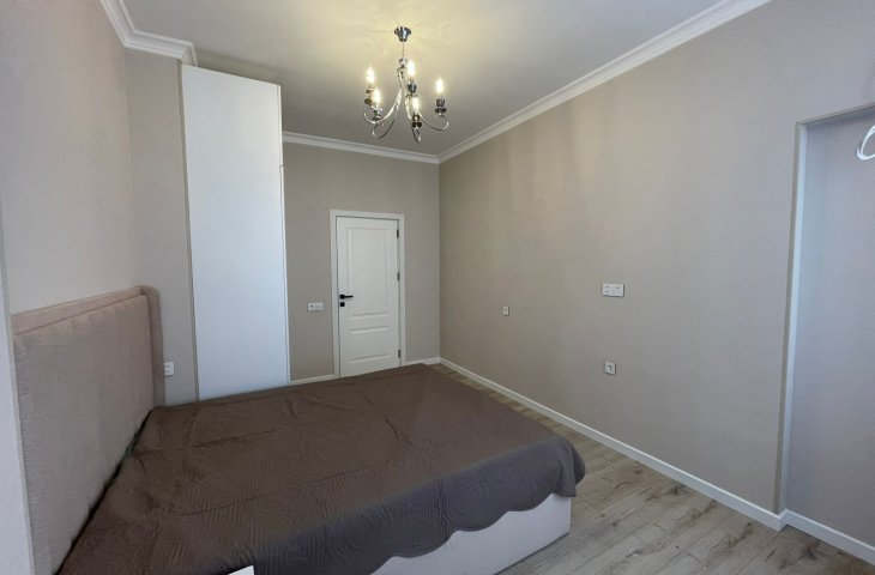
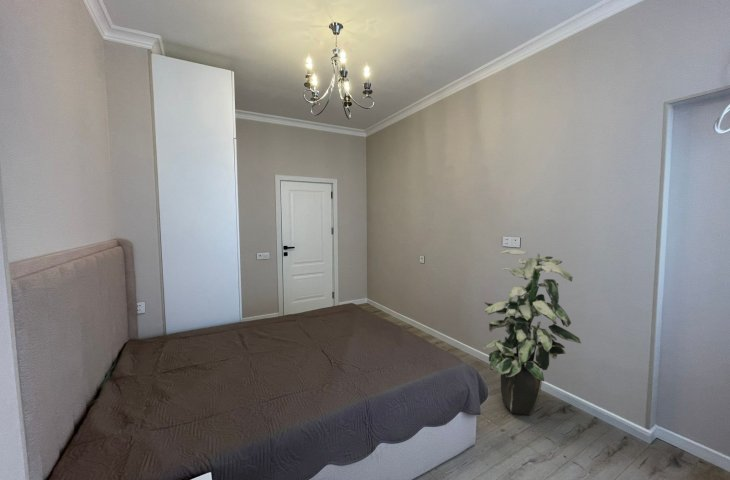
+ indoor plant (523, 329)
